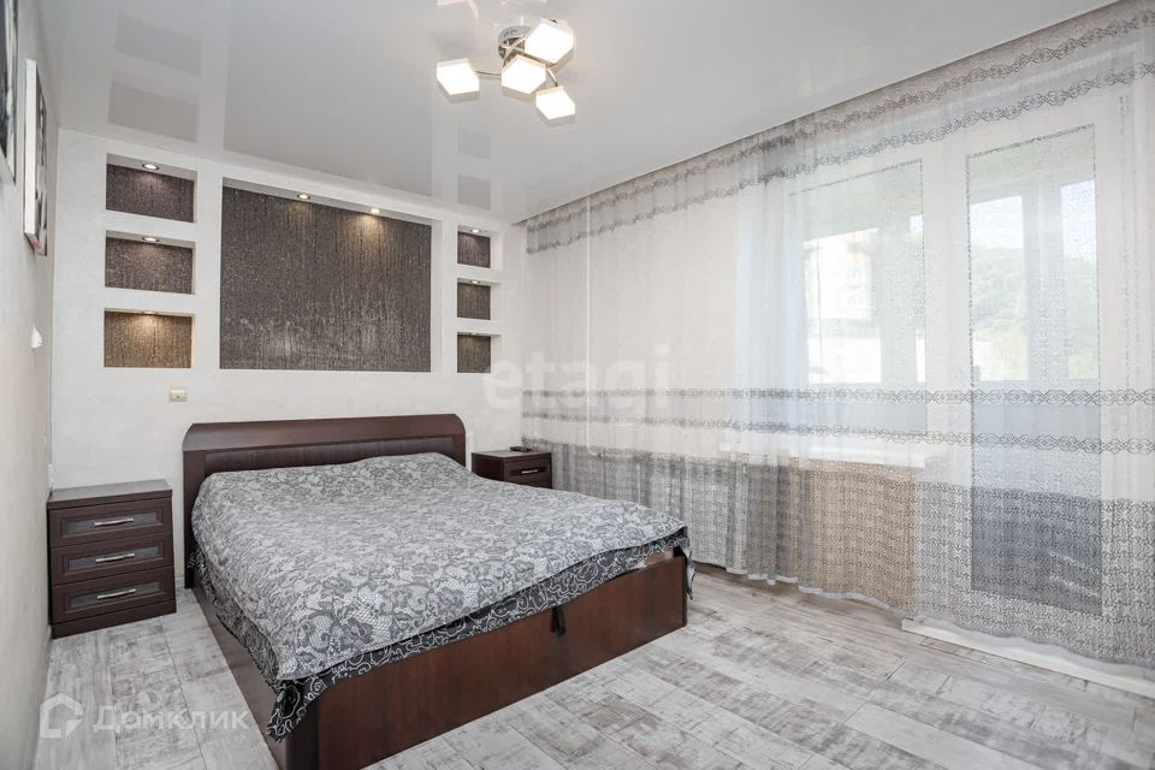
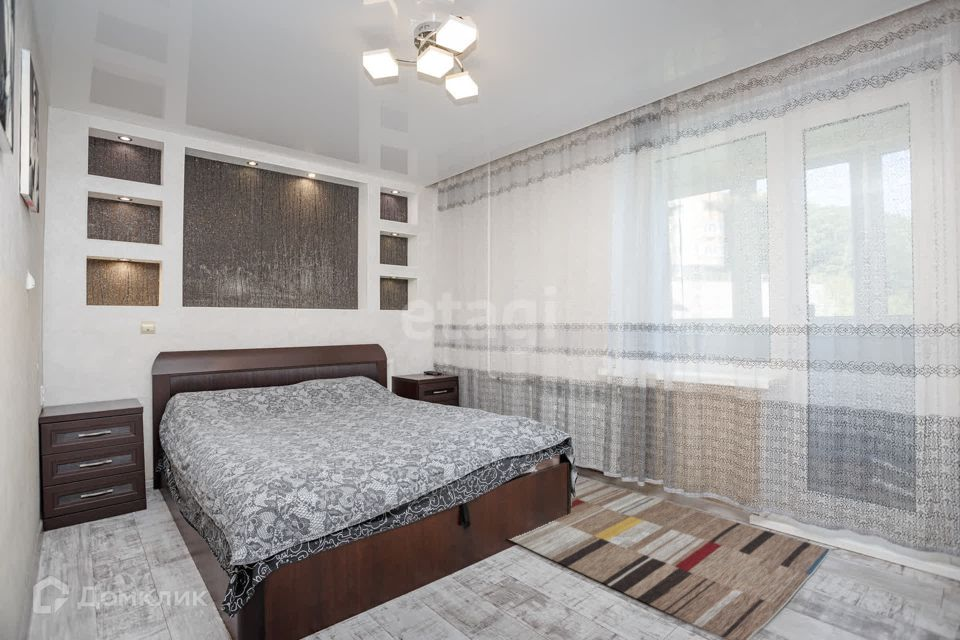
+ rug (615, 527)
